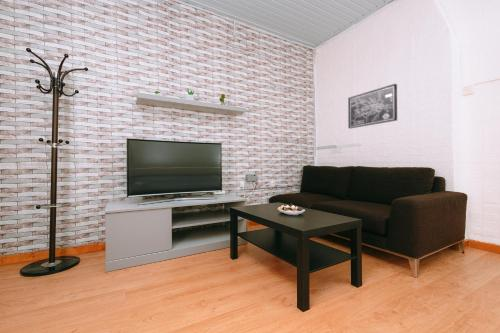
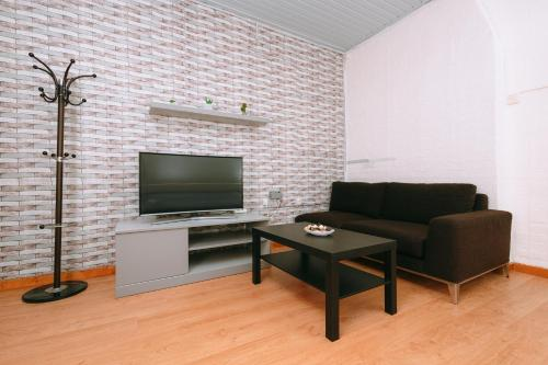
- wall art (370, 108)
